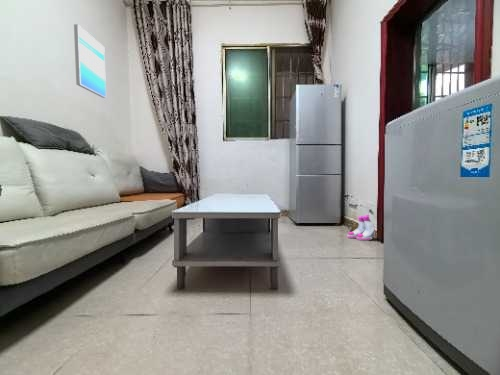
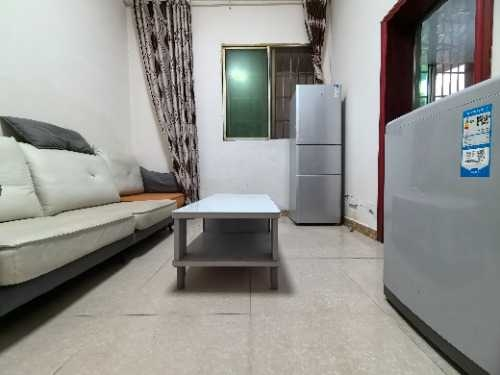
- wall art (91, 64)
- boots (362, 226)
